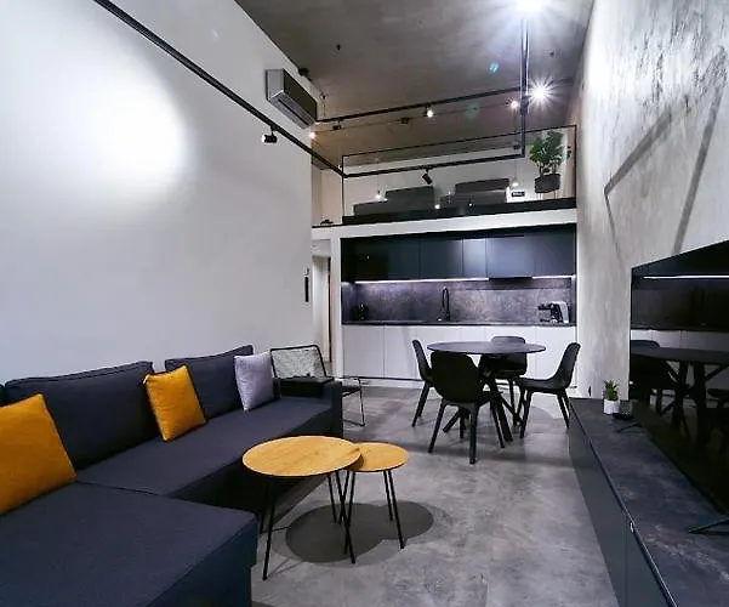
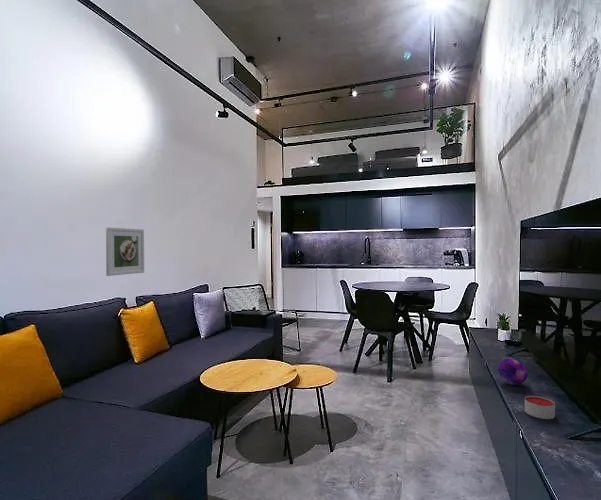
+ candle (539, 406)
+ decorative orb (512, 371)
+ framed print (126, 251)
